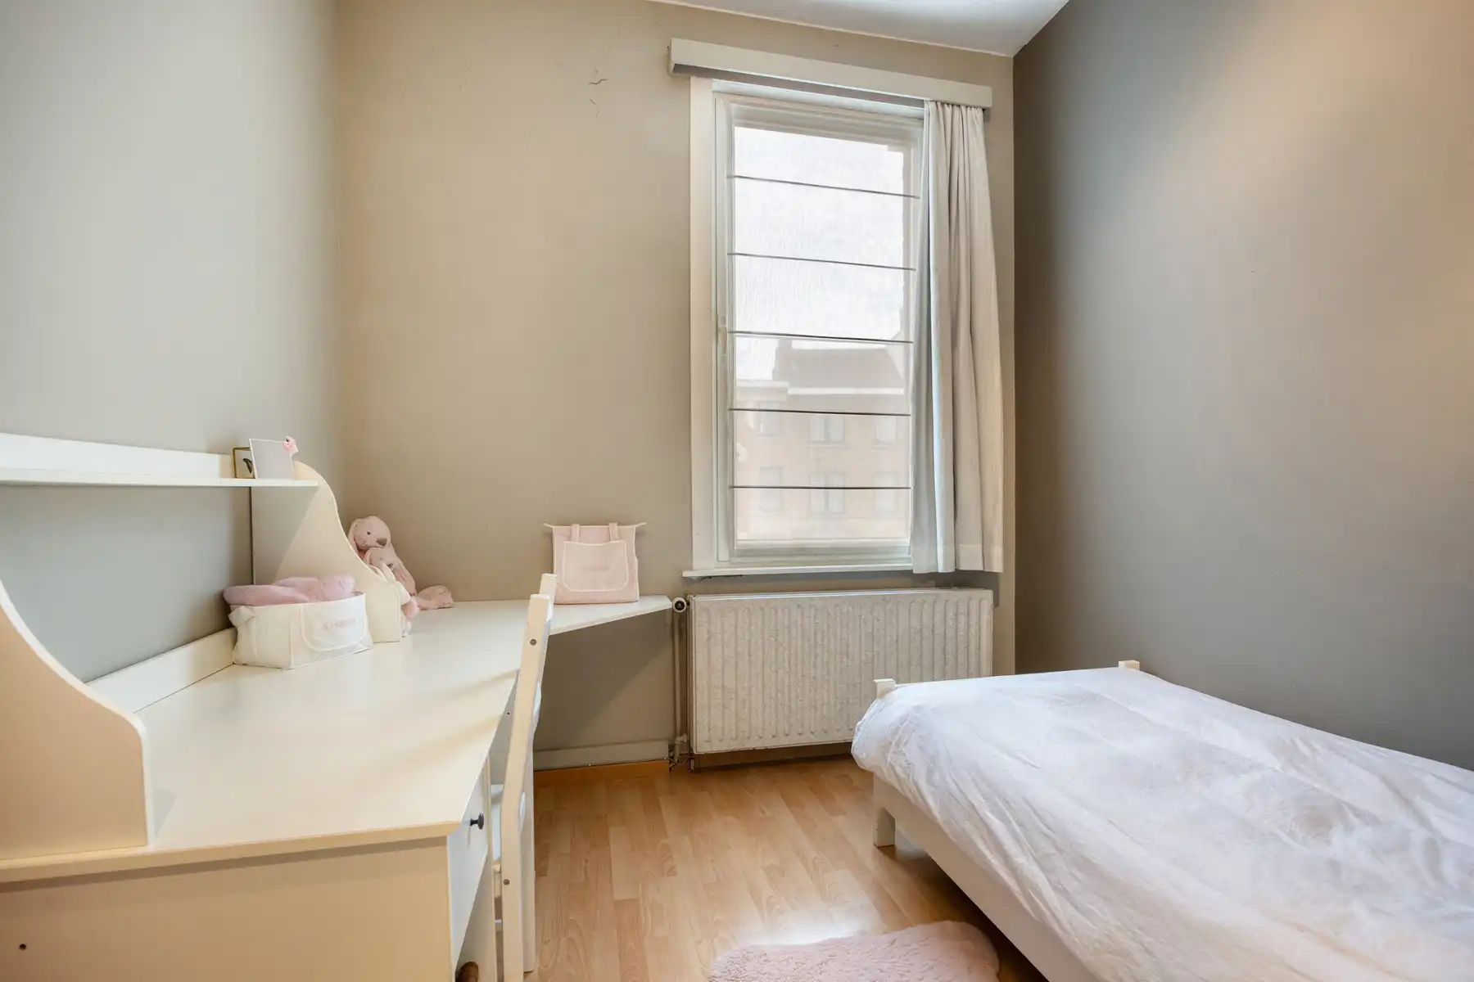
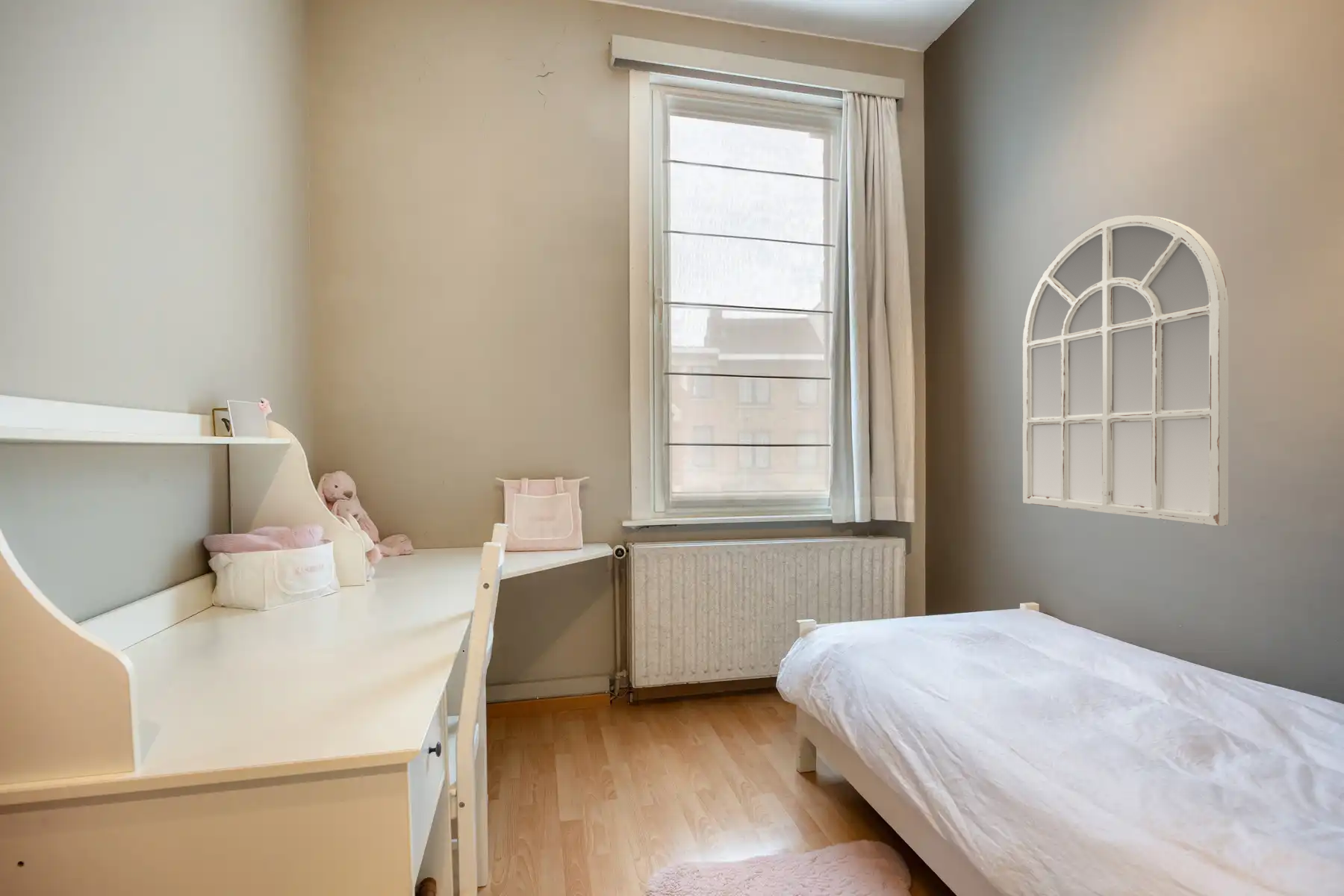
+ mirror (1108, 367)
